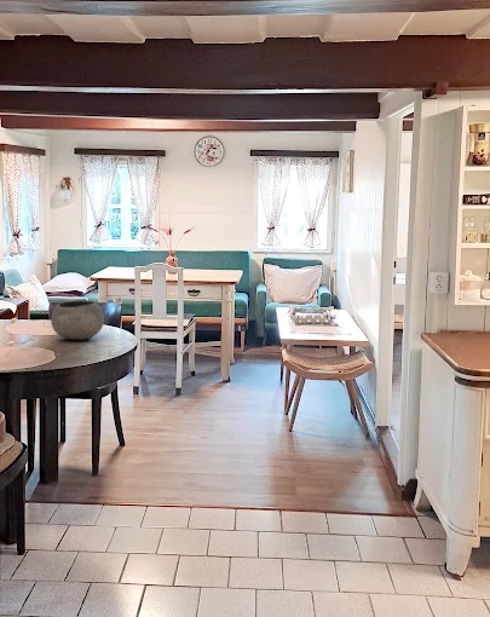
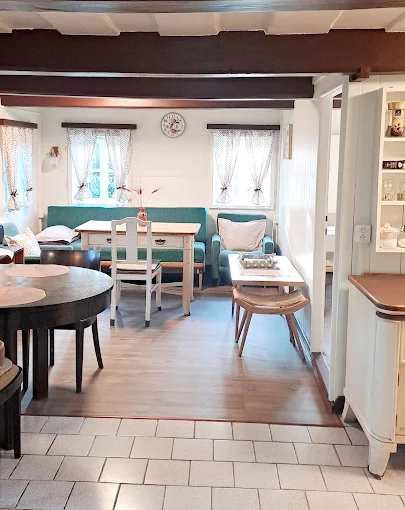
- bowl (77, 319)
